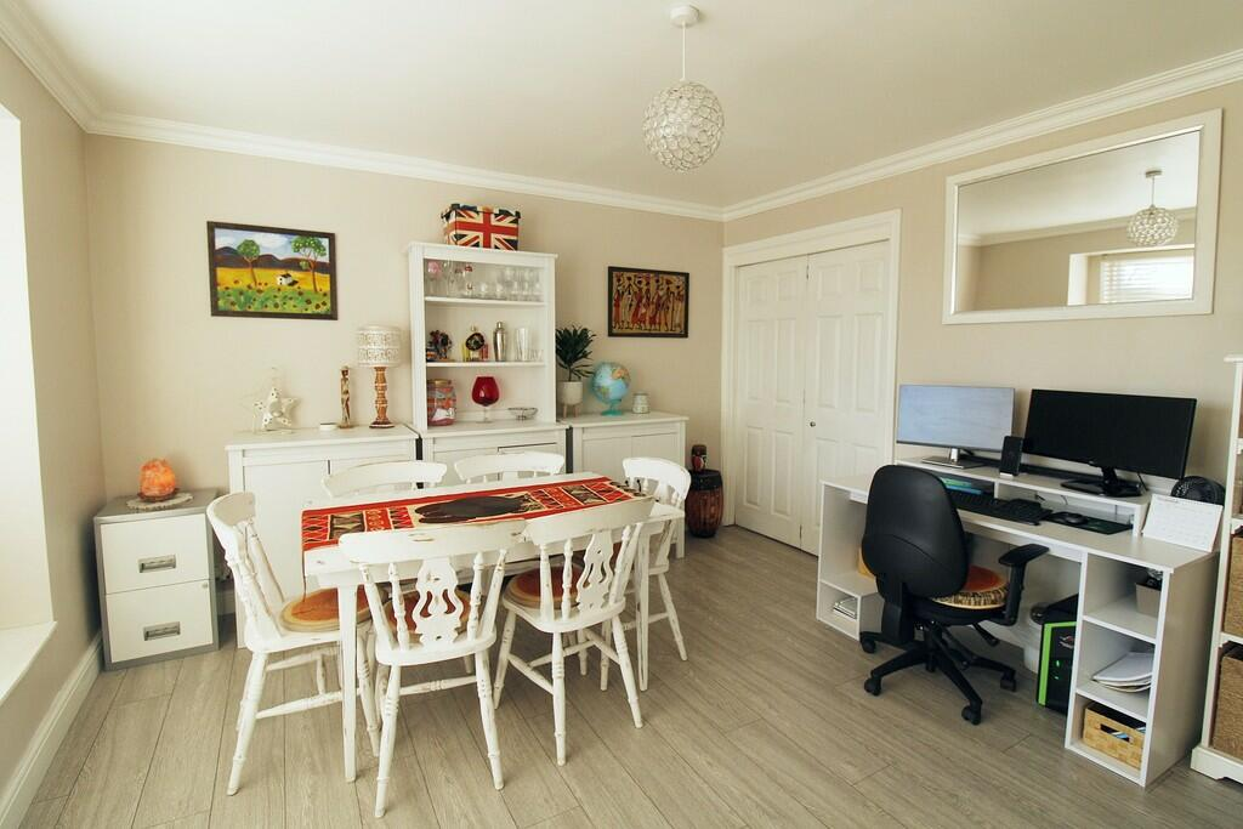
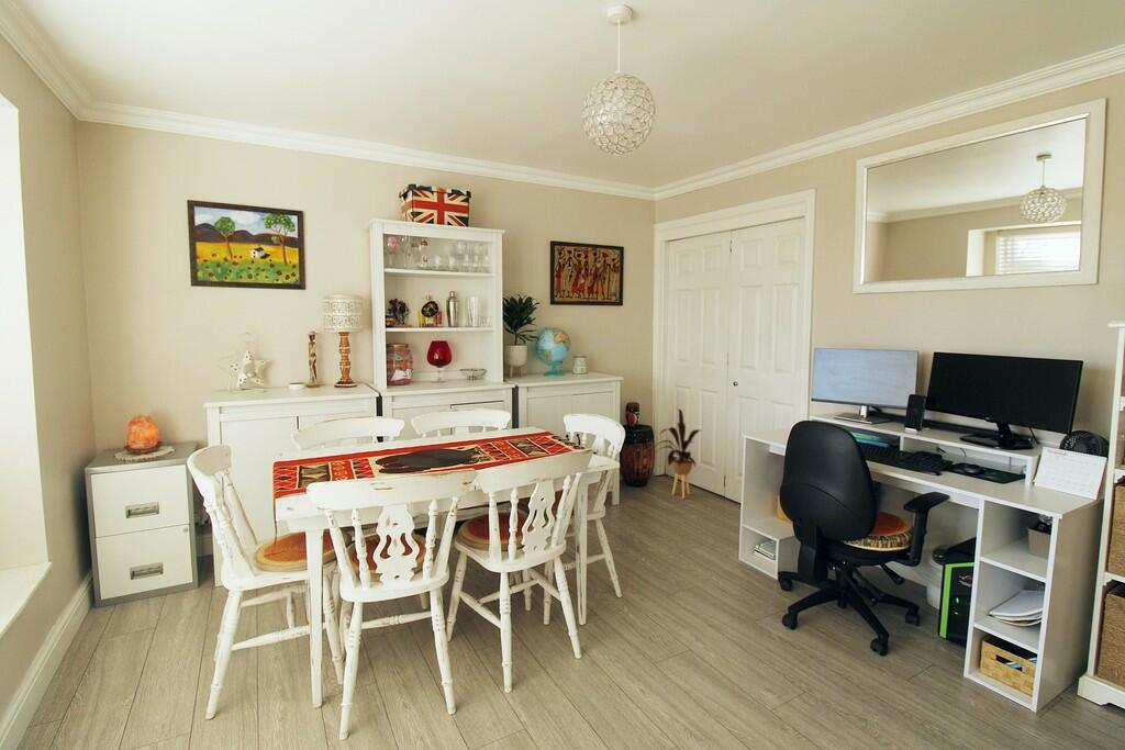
+ house plant (677, 450)
